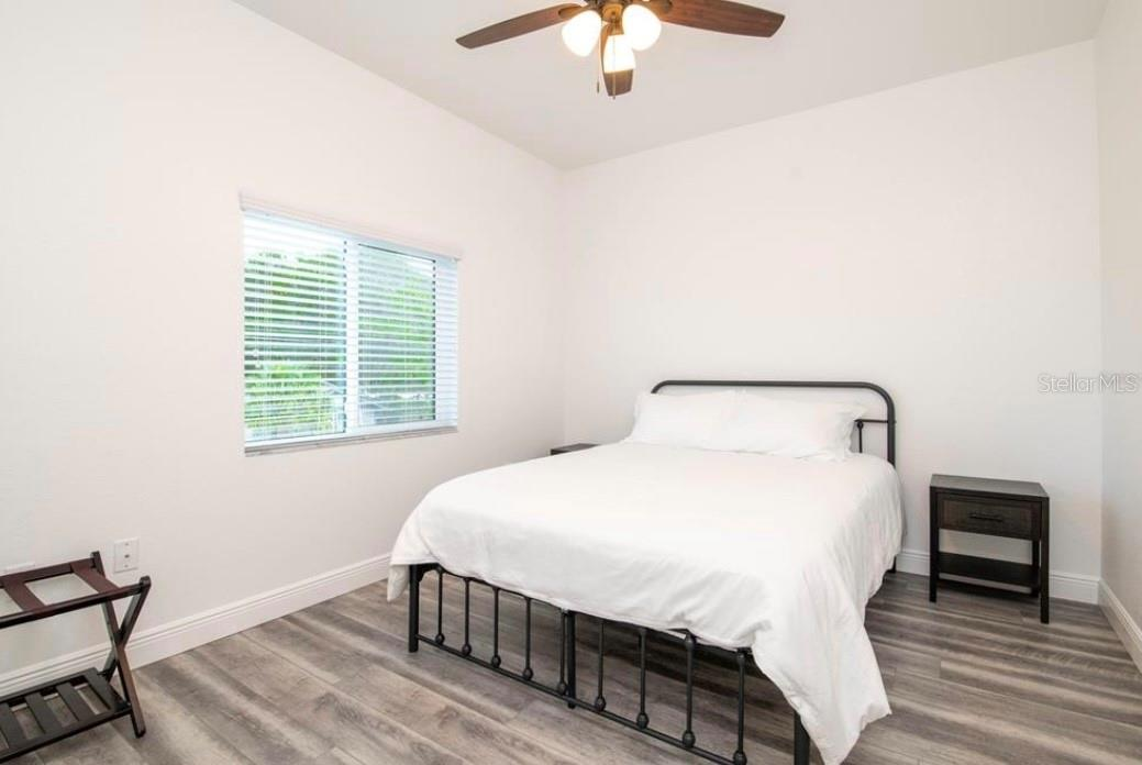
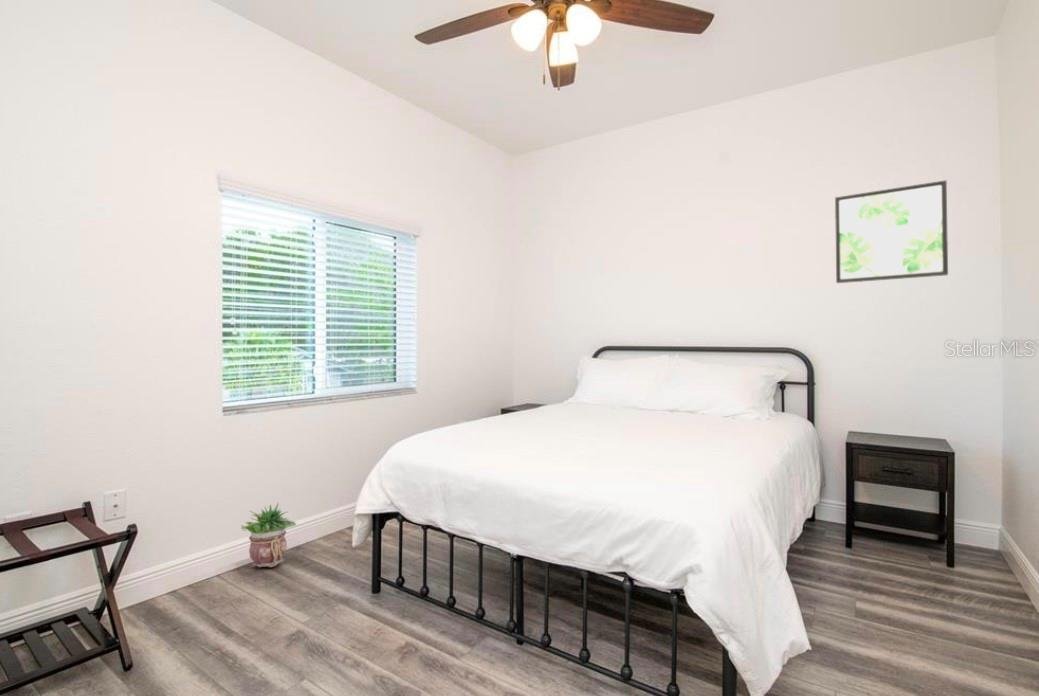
+ potted plant (267, 533)
+ wall art (888, 234)
